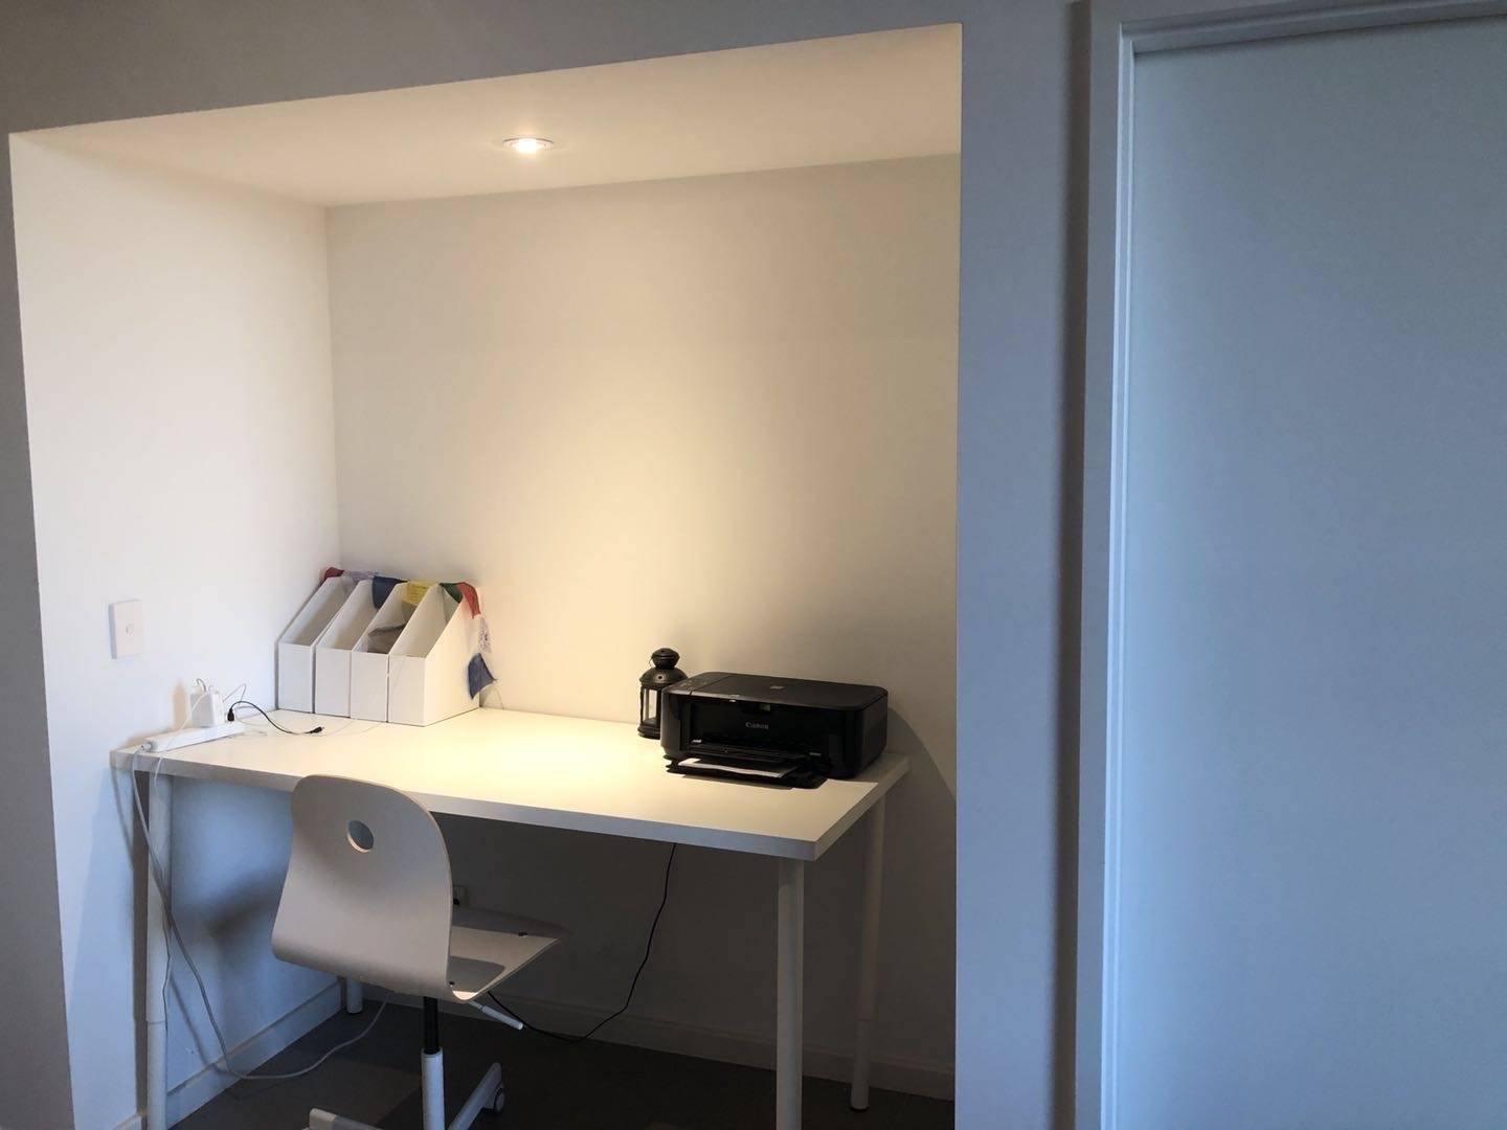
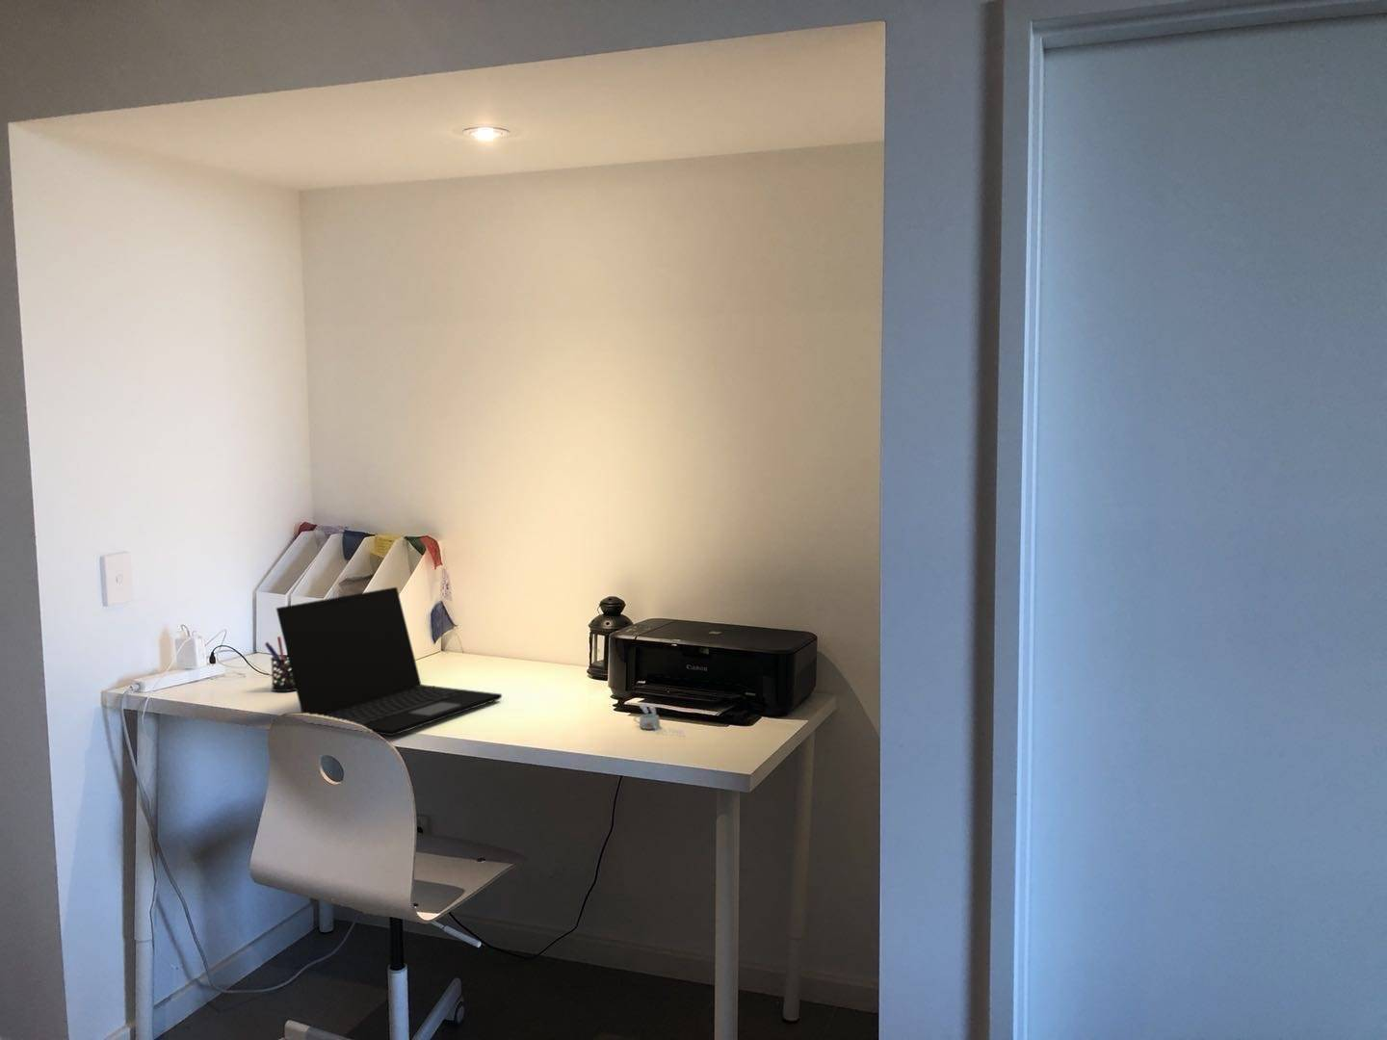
+ laptop (392, 654)
+ cup (657, 717)
+ pen holder (287, 662)
